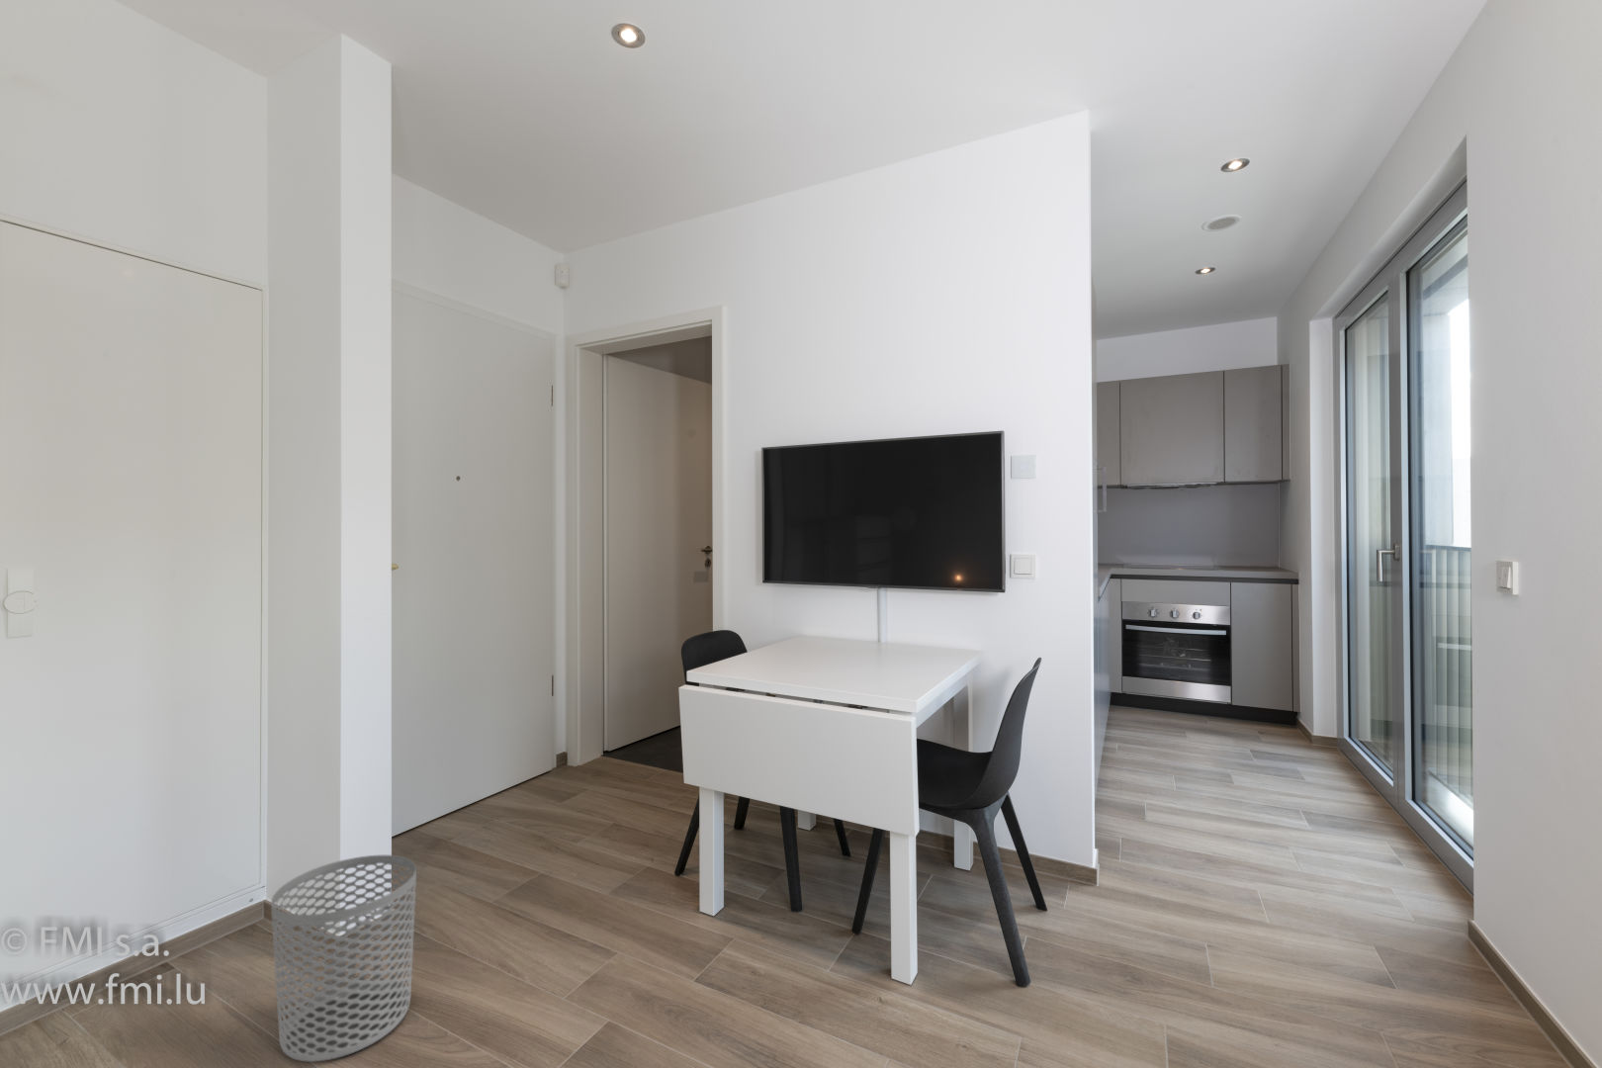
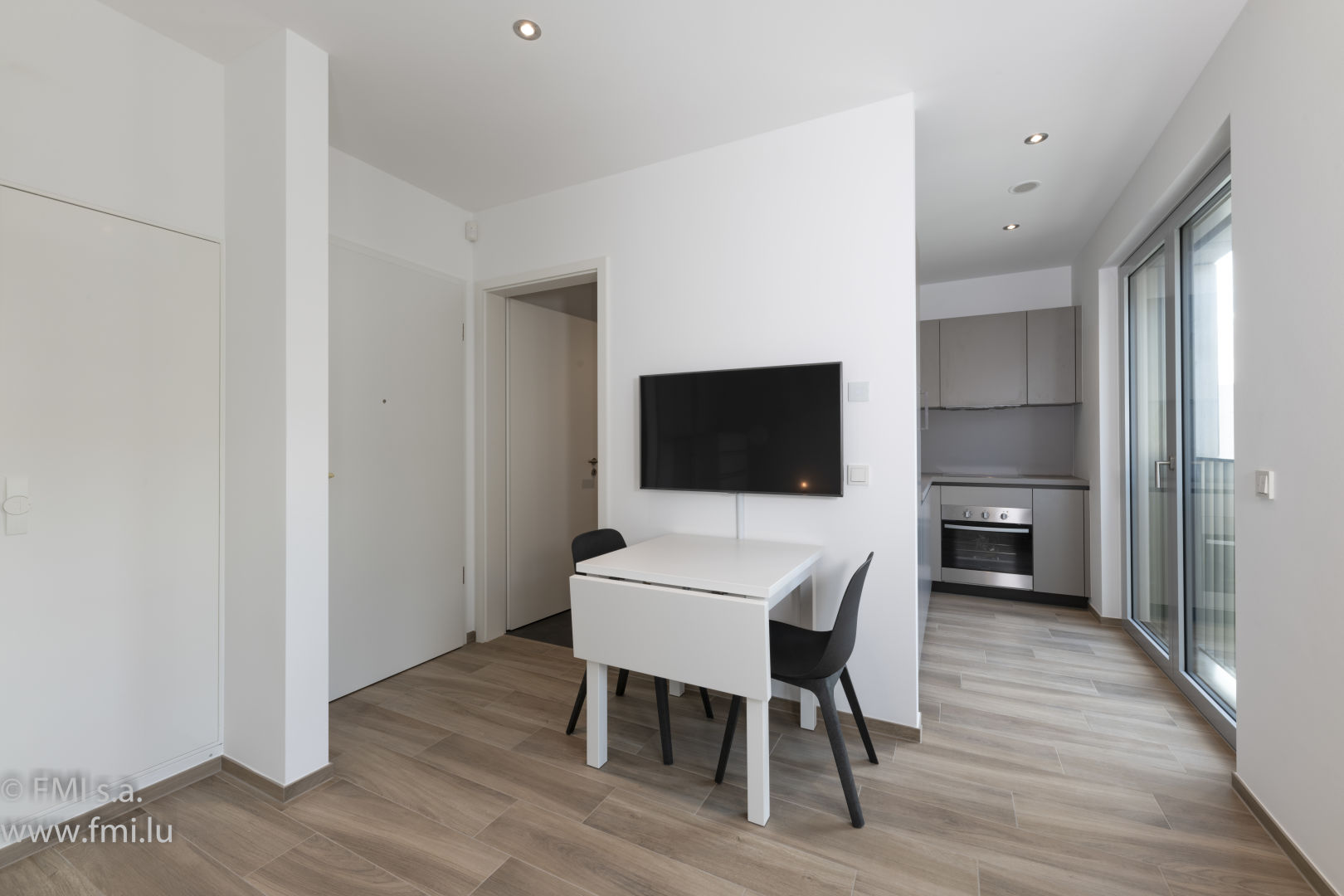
- waste bin (346, 952)
